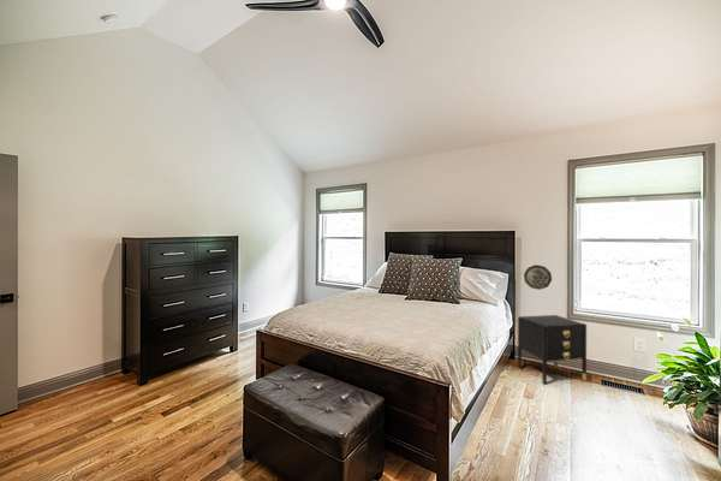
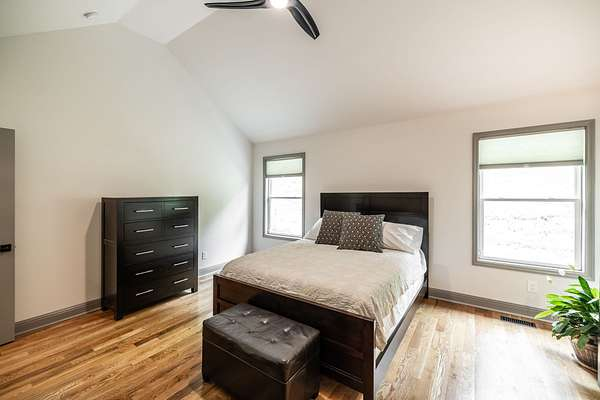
- nightstand (550, 346)
- decorative plate (537, 277)
